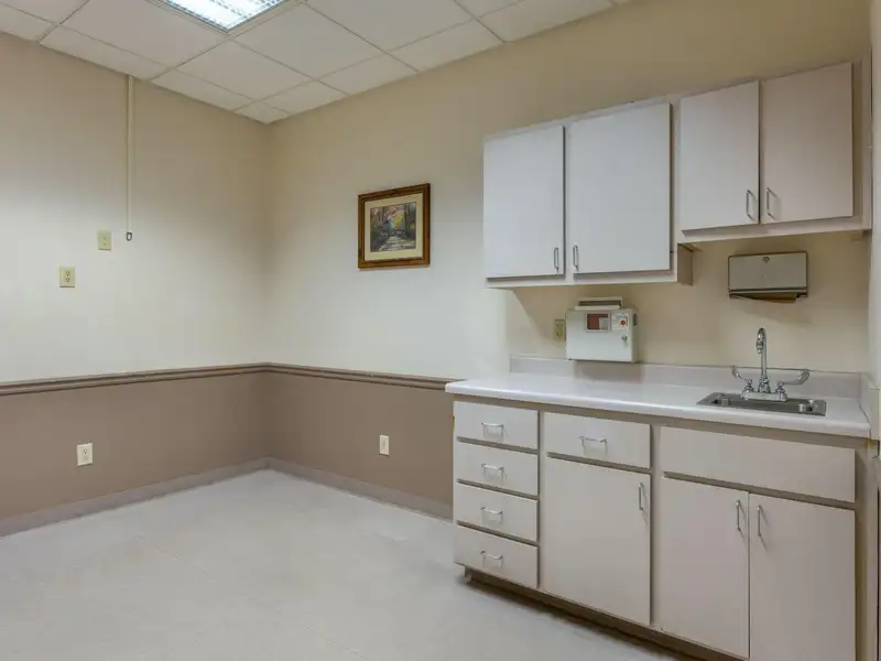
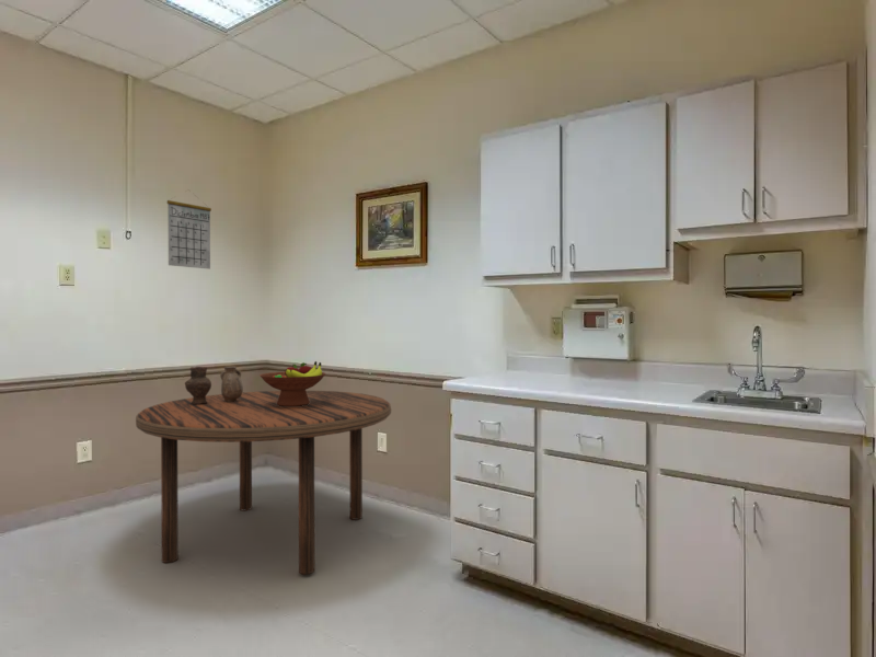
+ vase (210, 383)
+ calendar (189, 228)
+ fruit bowl (292, 382)
+ dining table (251, 470)
